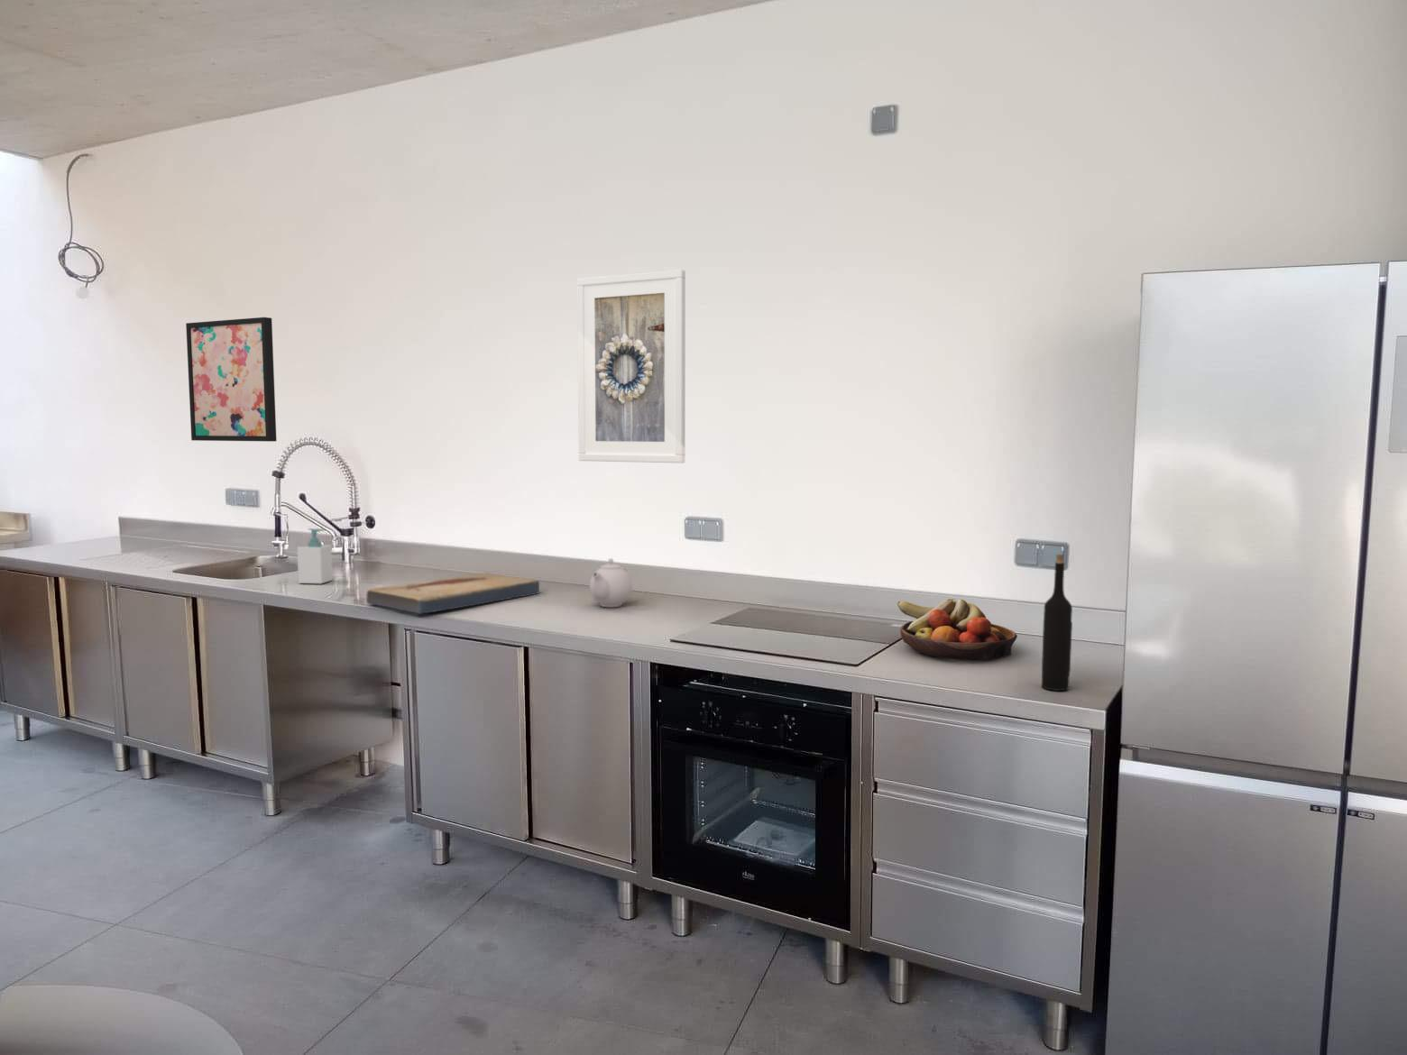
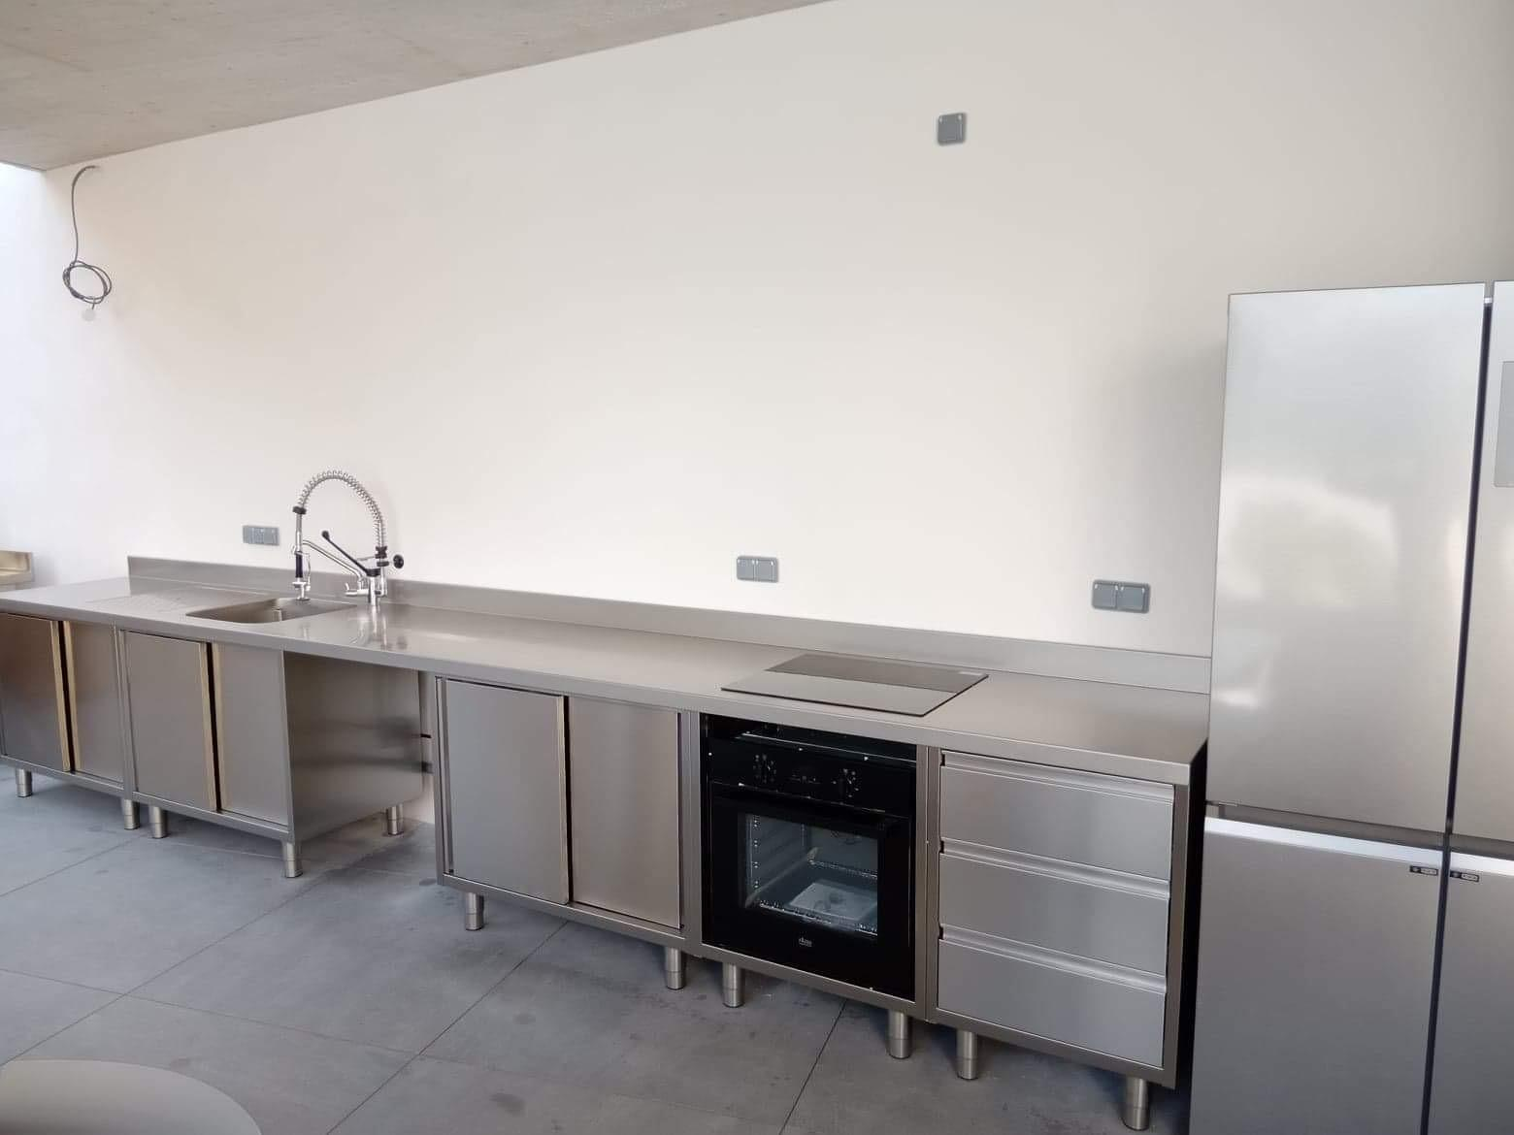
- wall art (230, 380)
- teapot (610, 582)
- soap bottle (315, 554)
- fruit bowl (956, 626)
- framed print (629, 369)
- wine bottle (1057, 622)
- fish fossil (456, 591)
